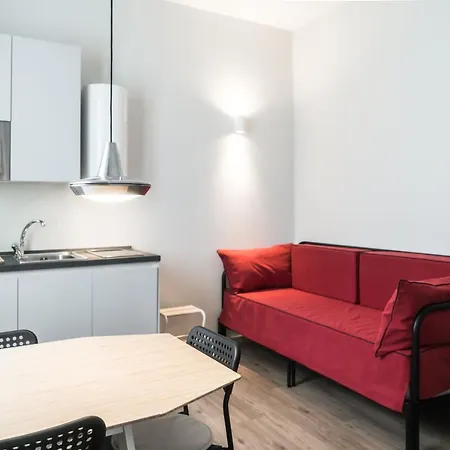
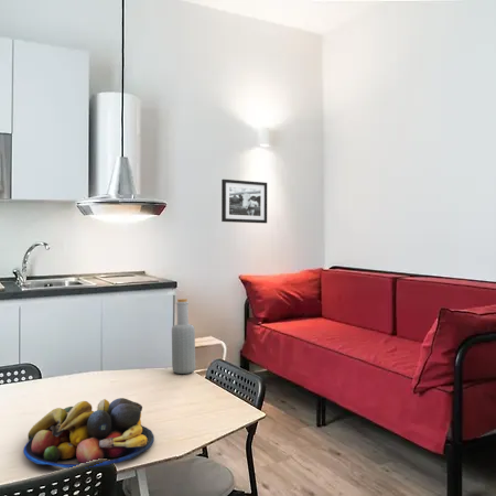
+ fruit bowl (89, 421)
+ picture frame (245, 202)
+ bottle (183, 335)
